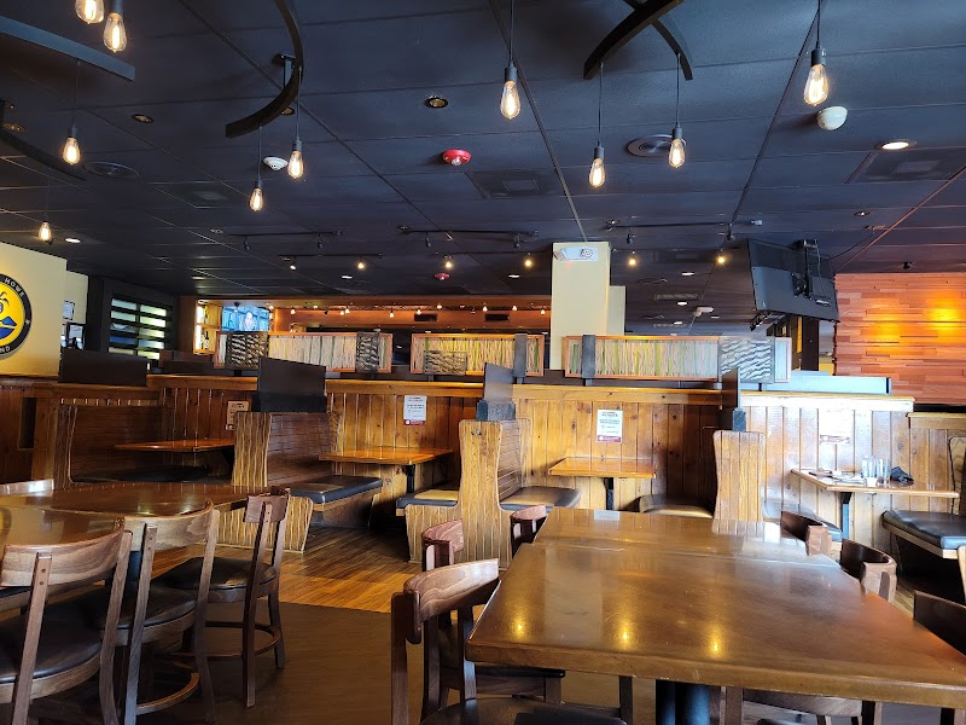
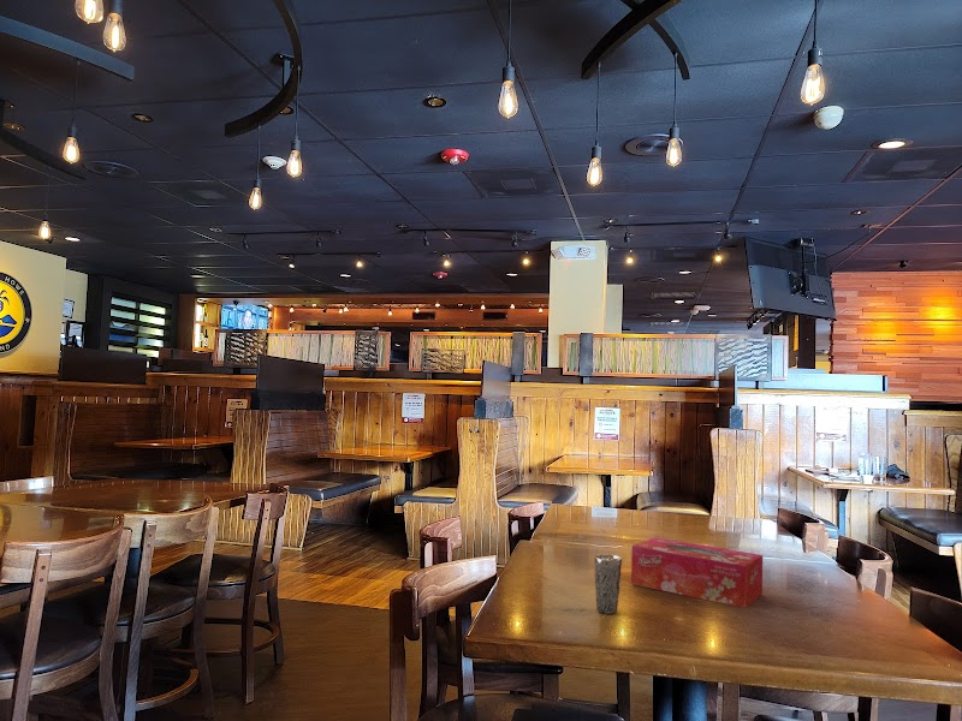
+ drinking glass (607, 584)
+ tissue box (695, 570)
